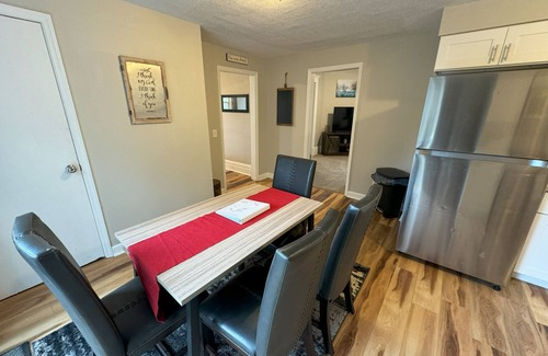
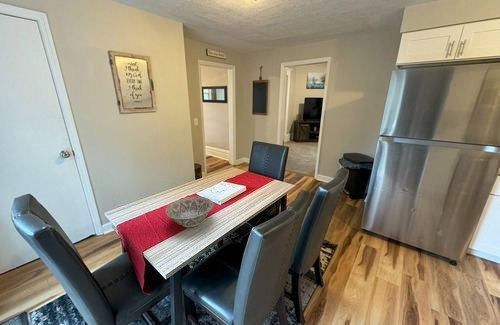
+ decorative bowl (190, 214)
